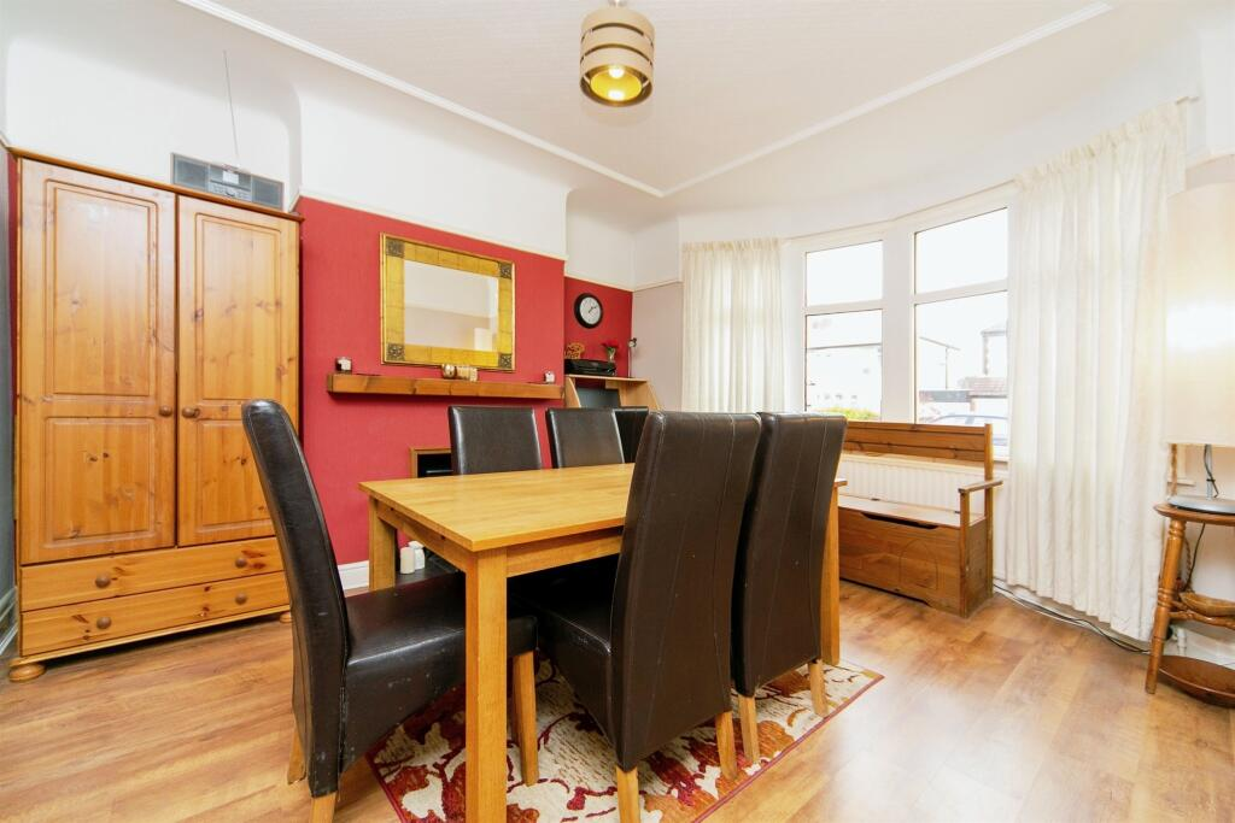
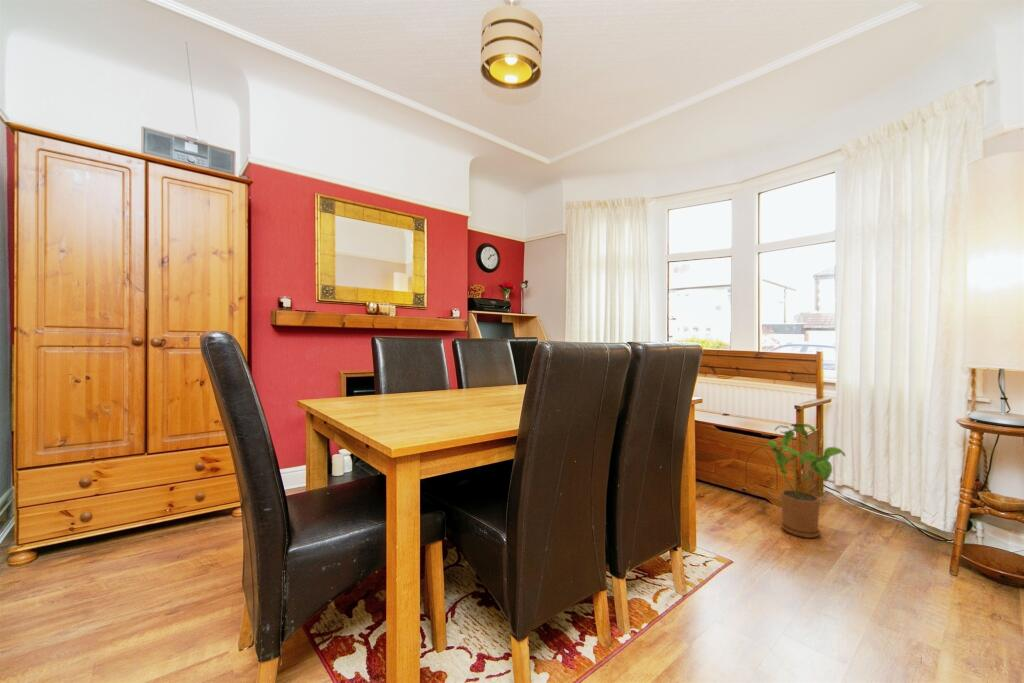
+ house plant (804, 478)
